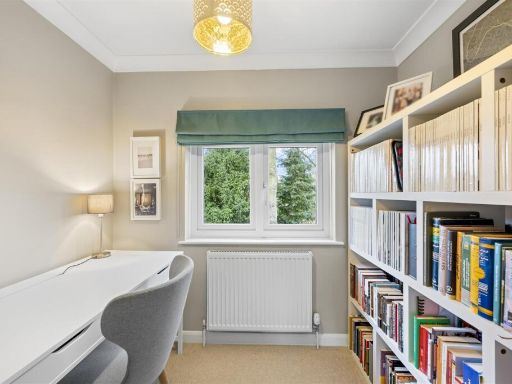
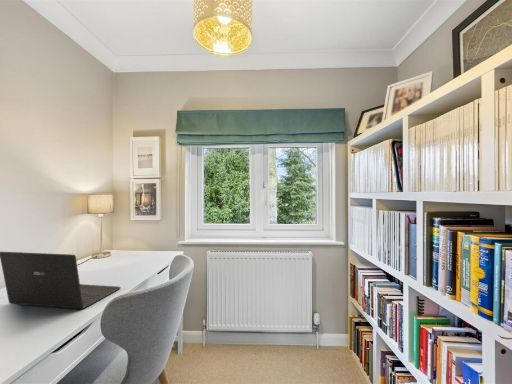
+ laptop (65, 271)
